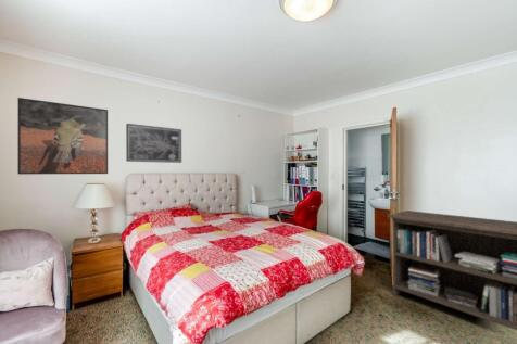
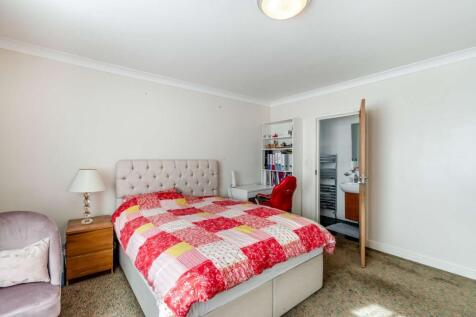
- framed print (66, 139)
- storage cabinet (466, 266)
- wall art (155, 144)
